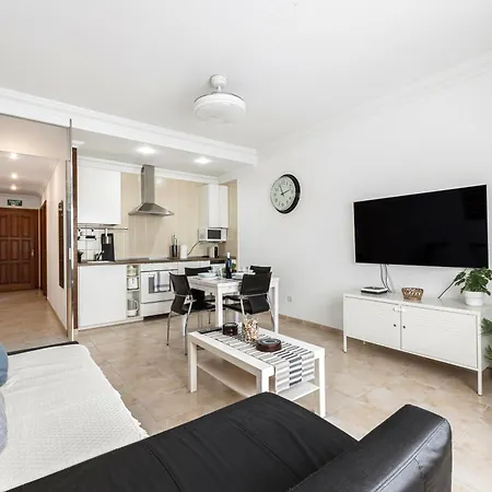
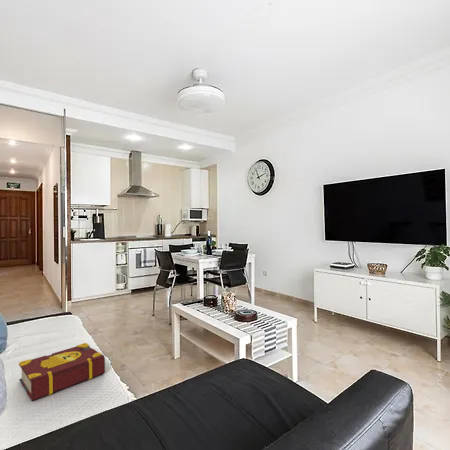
+ book (64, 367)
